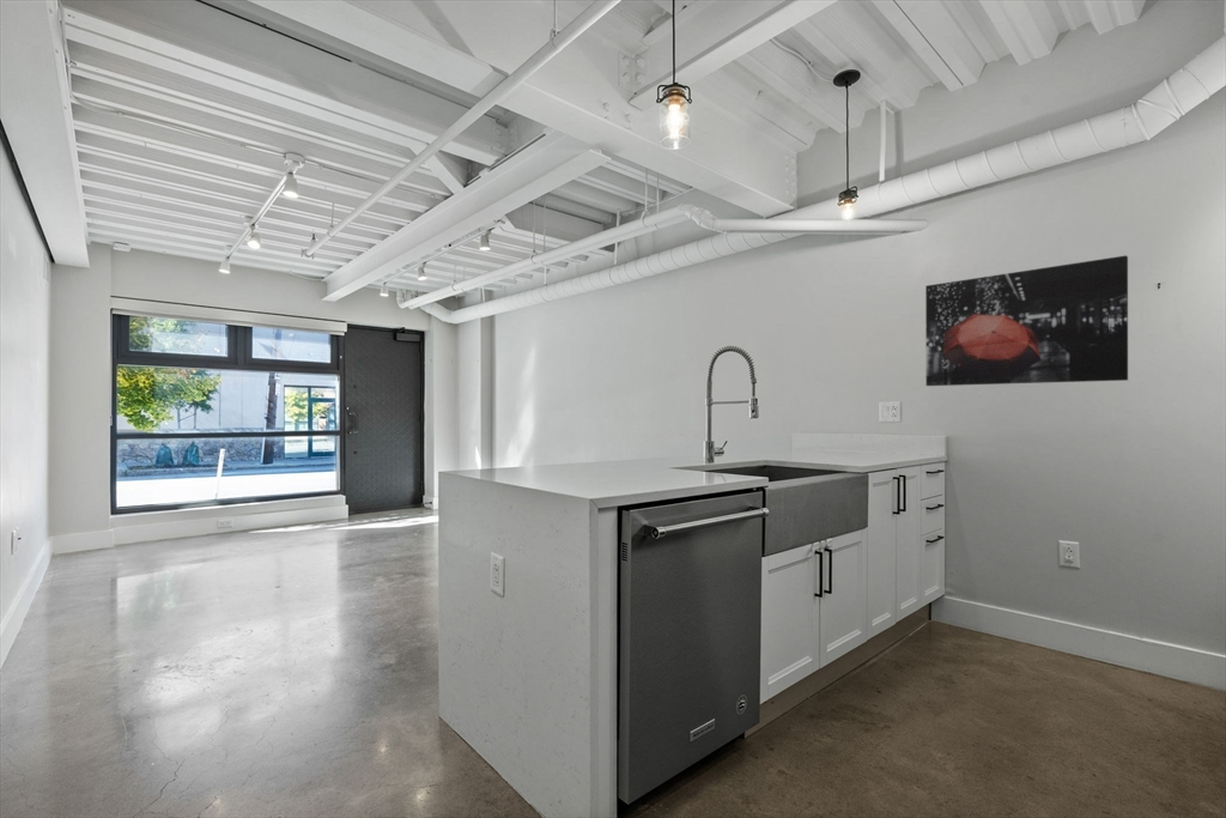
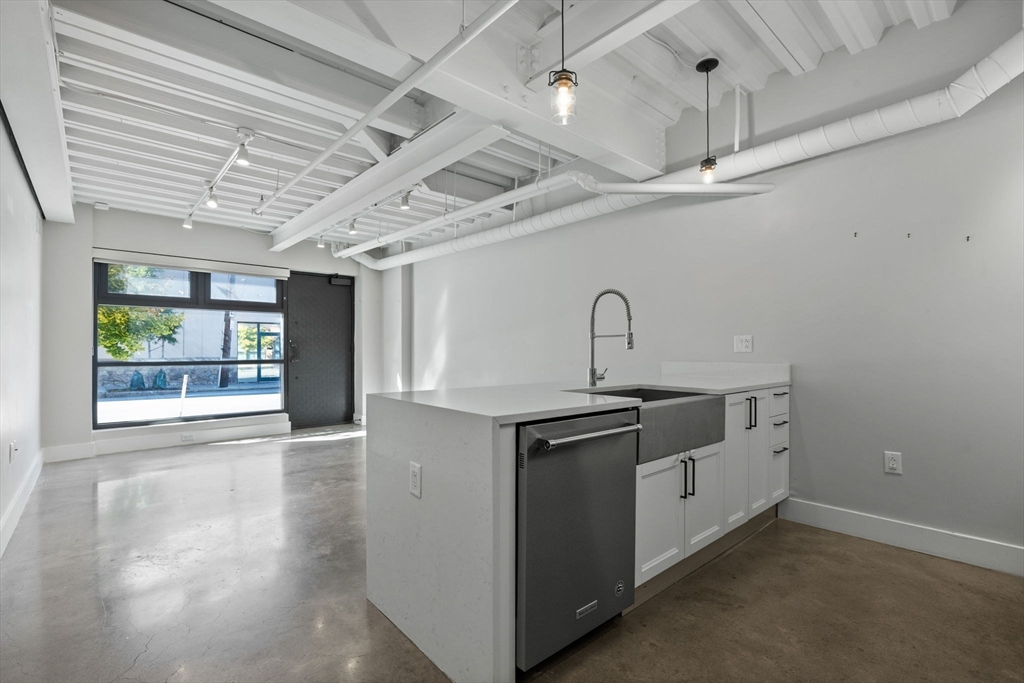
- wall art (1015, 327)
